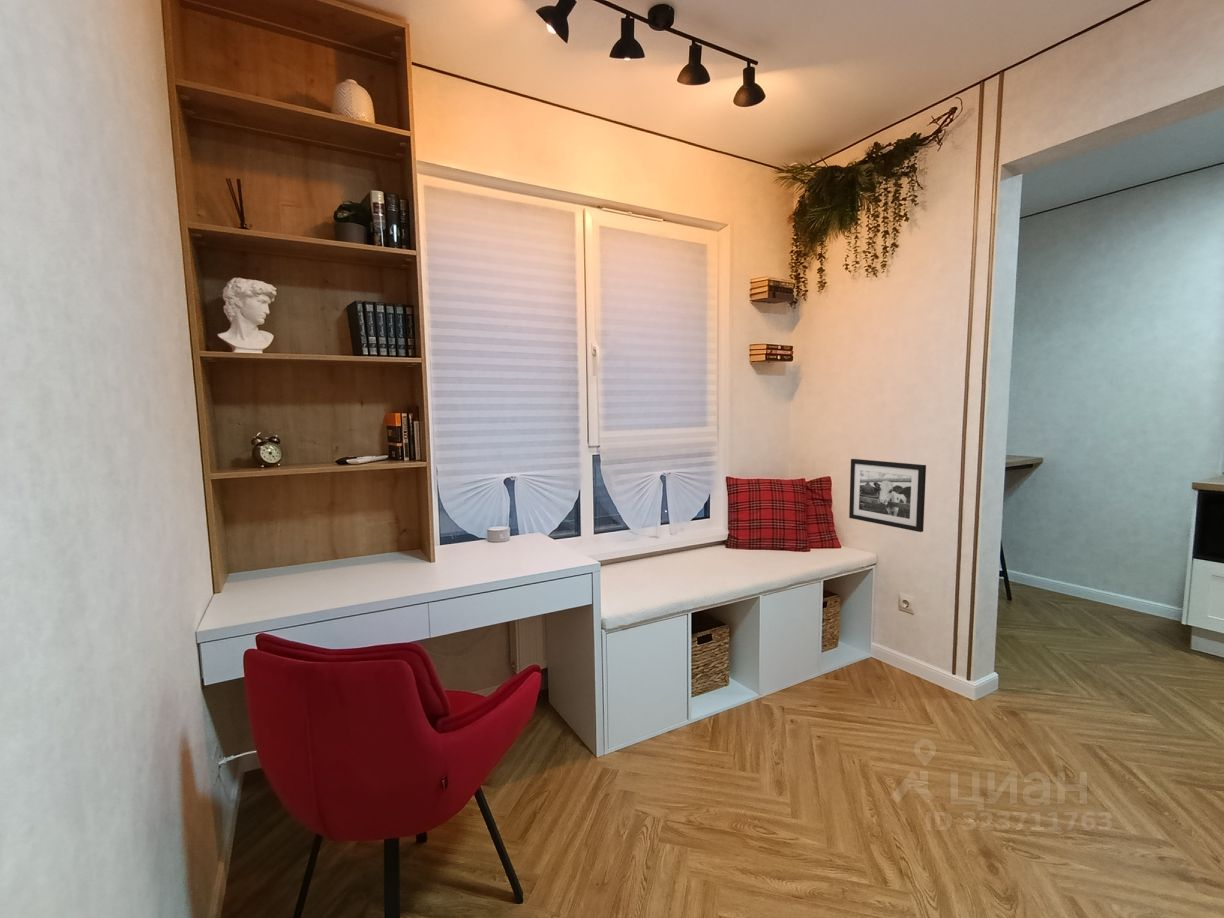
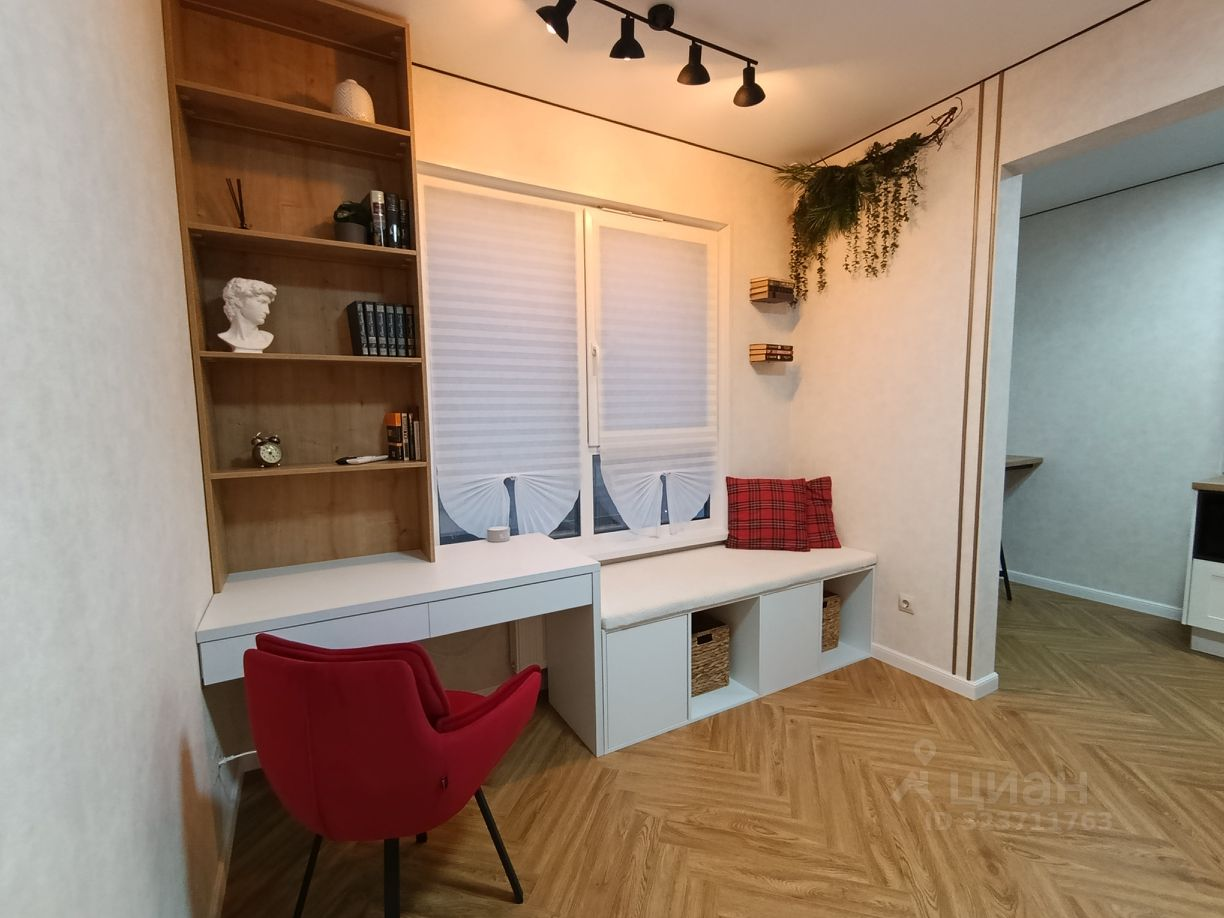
- picture frame (885, 493)
